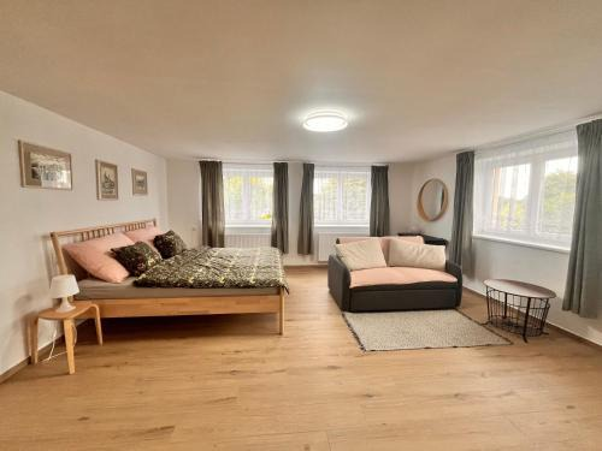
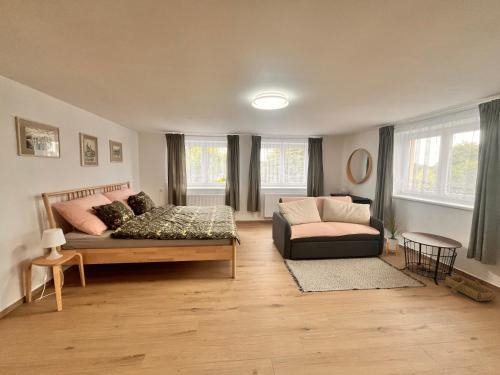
+ house plant (393, 233)
+ wooden boat (469, 286)
